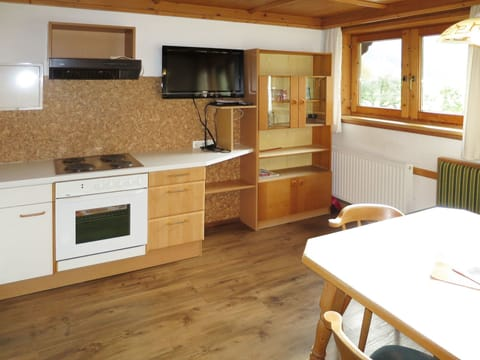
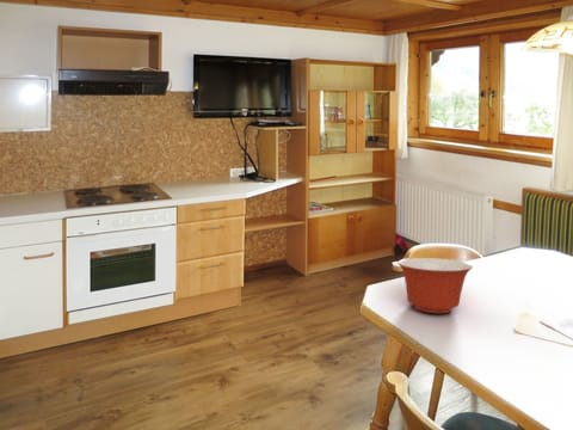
+ mixing bowl (433, 285)
